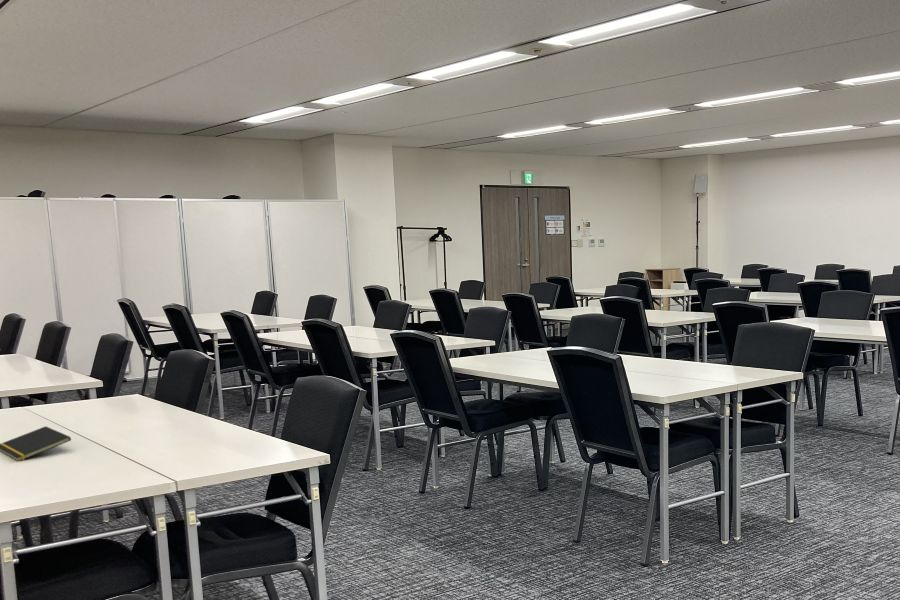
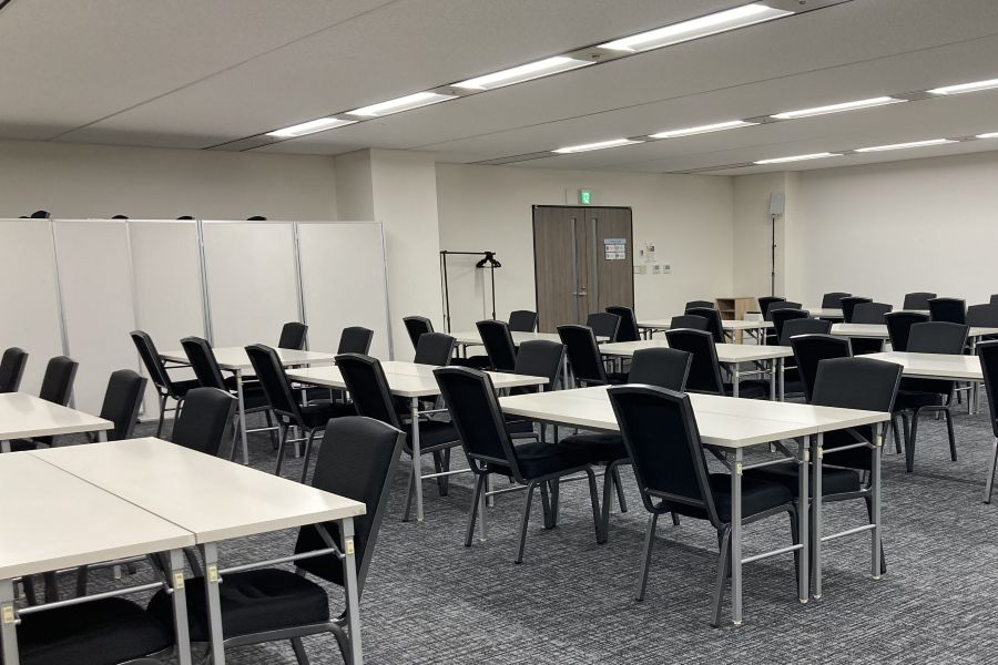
- notepad (32, 443)
